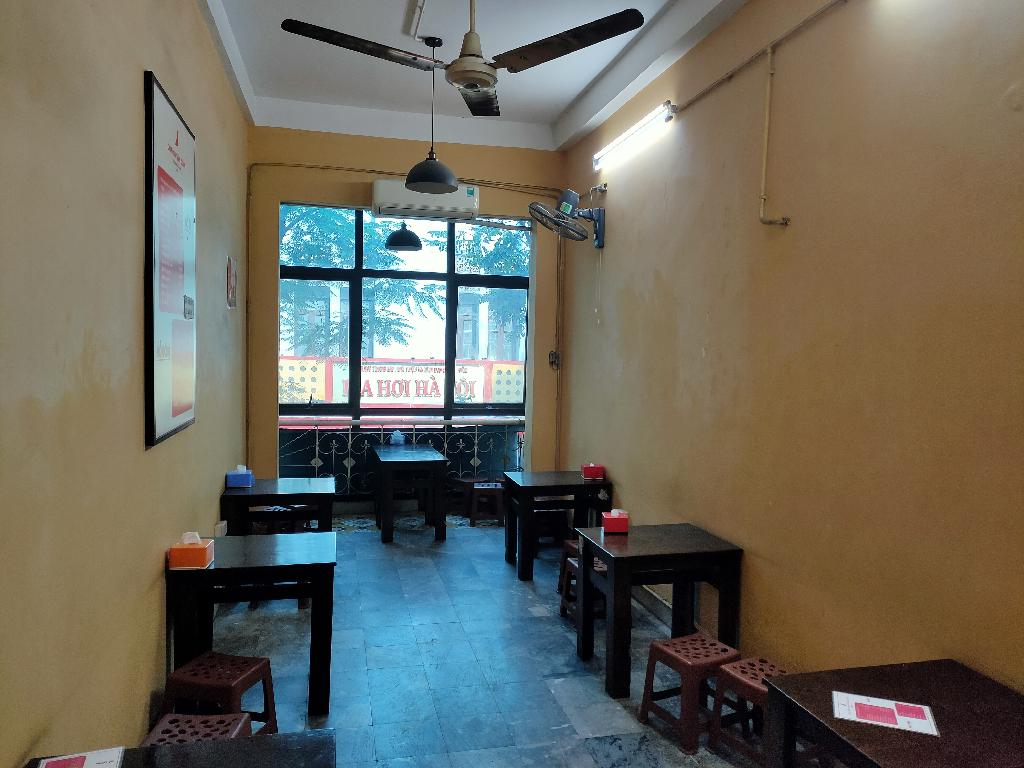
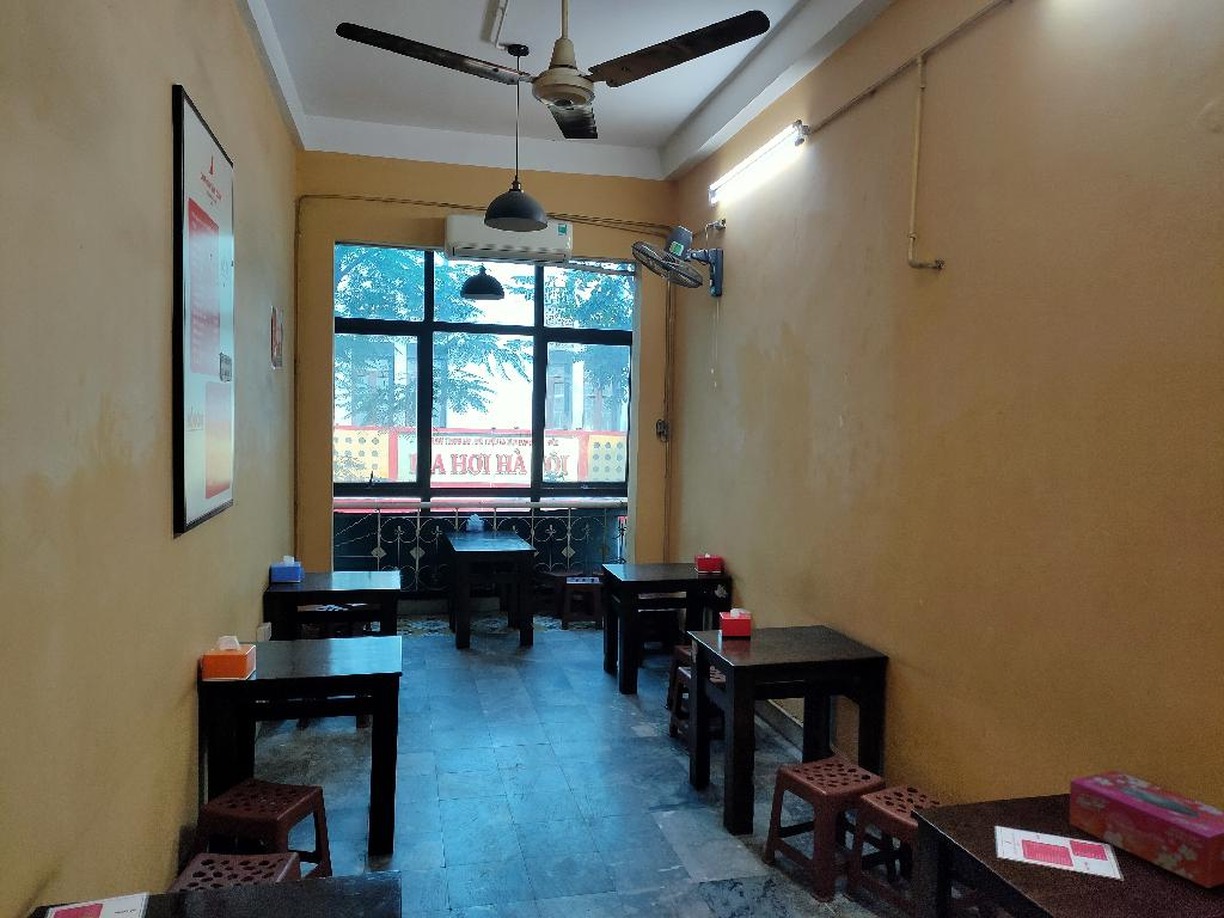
+ tissue box (1156, 824)
